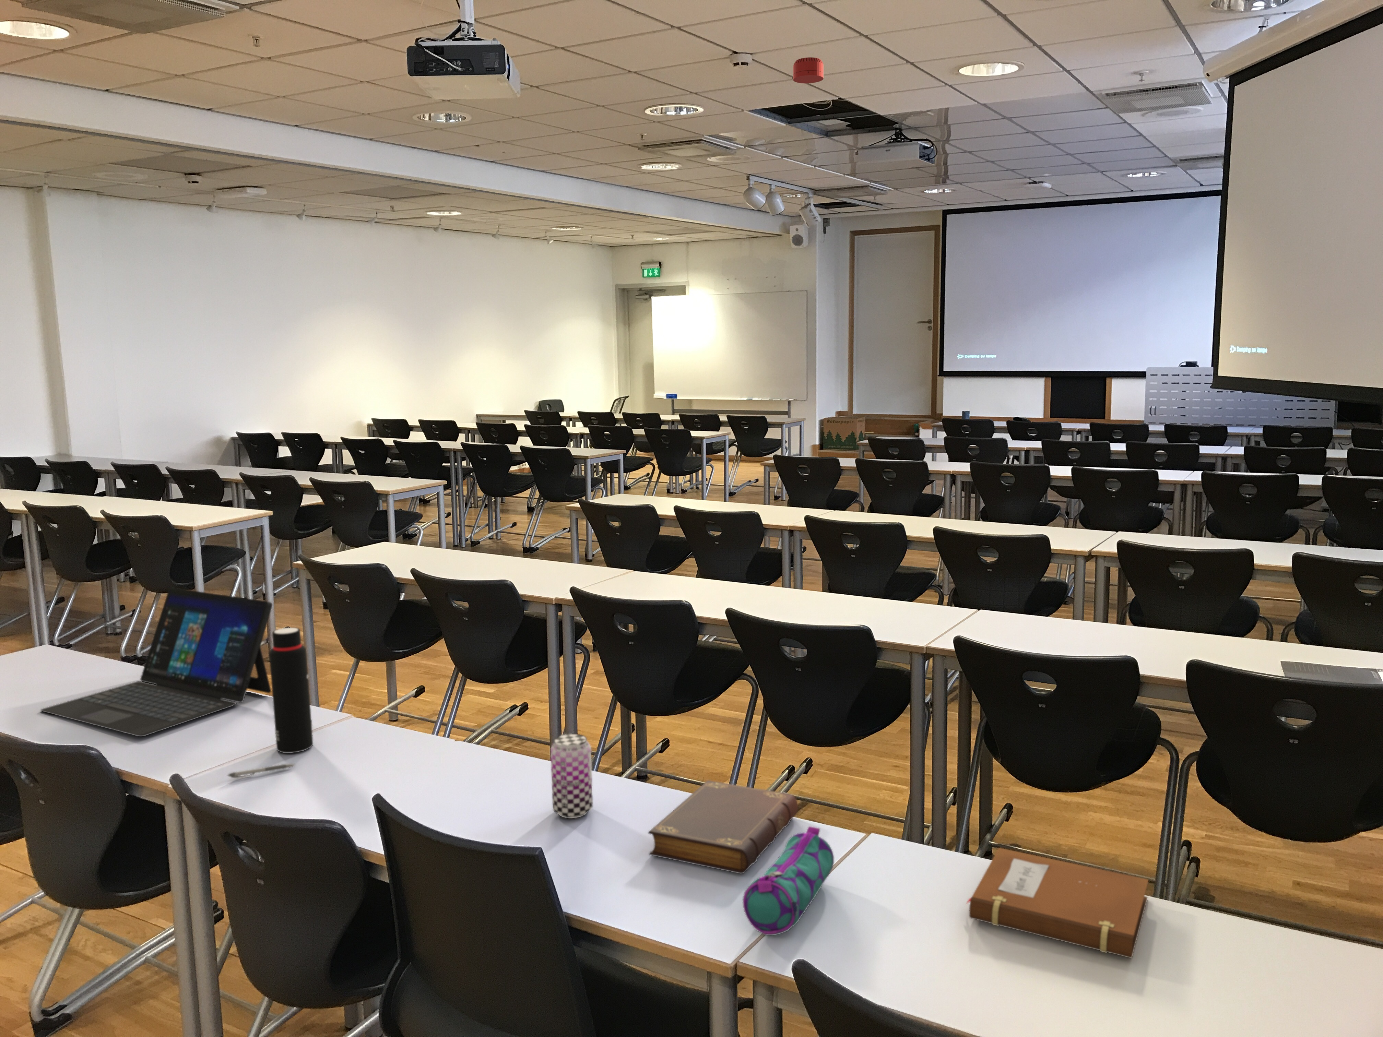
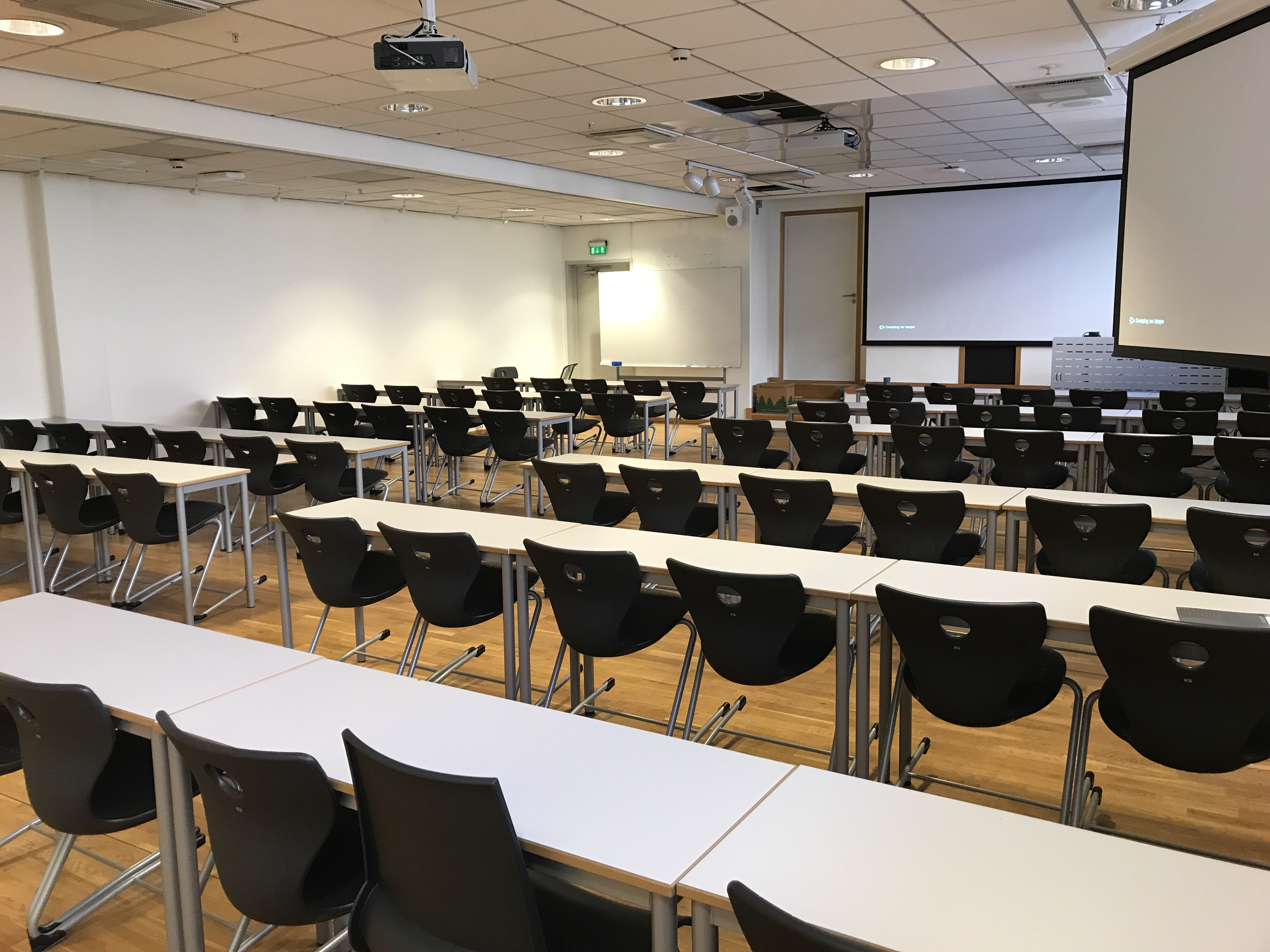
- smoke detector (808, 70)
- pencil case (791, 879)
- laptop (158, 655)
- notebook (1055, 899)
- water bottle (290, 688)
- book (726, 823)
- pen (261, 770)
- beer can (572, 776)
